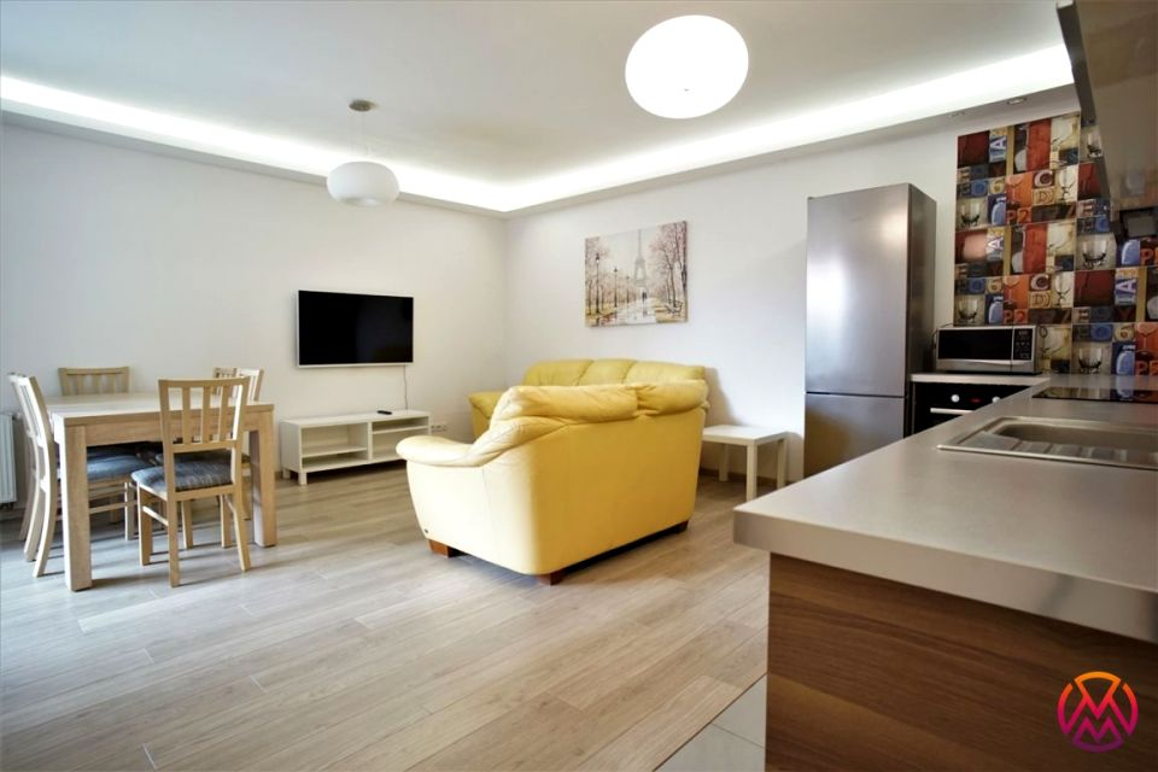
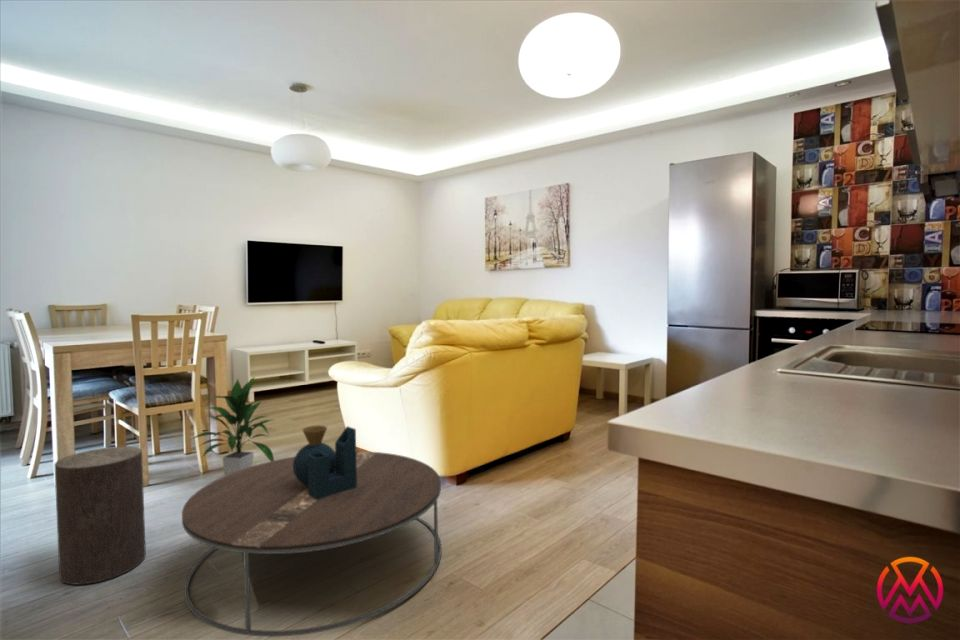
+ stool (102, 511)
+ coffee table (321, 493)
+ indoor plant (239, 431)
